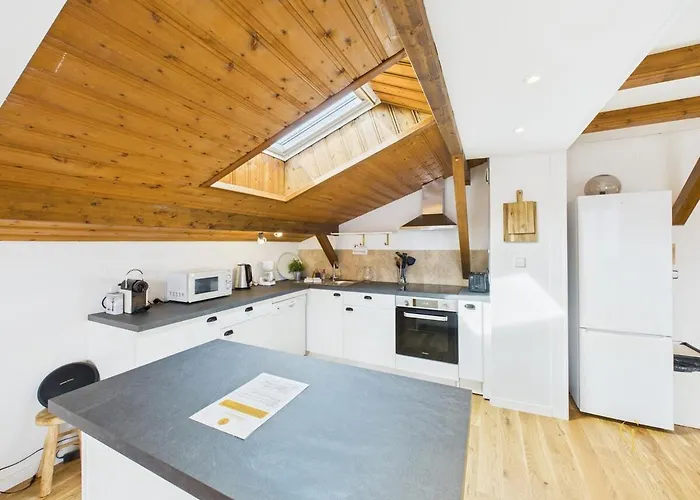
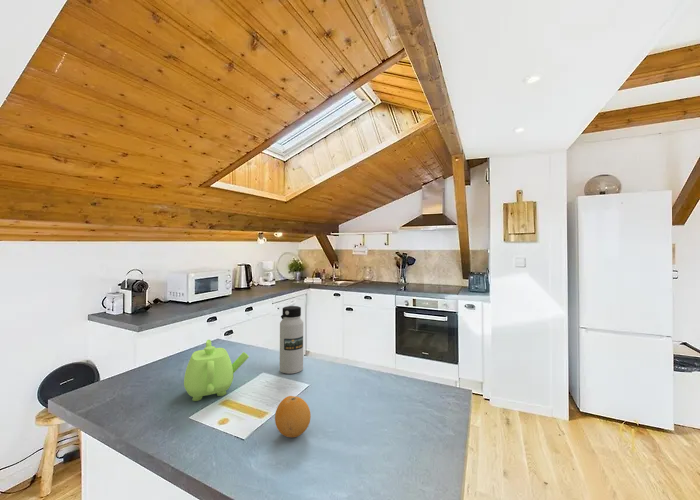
+ fruit (292, 416)
+ teapot (217, 366)
+ water bottle (291, 338)
